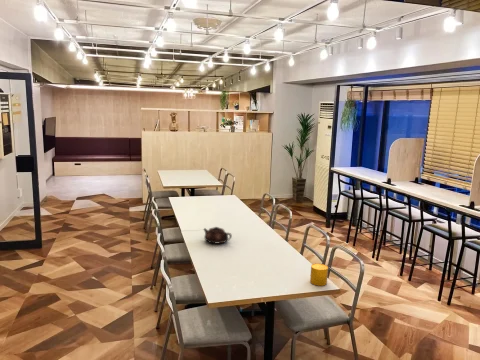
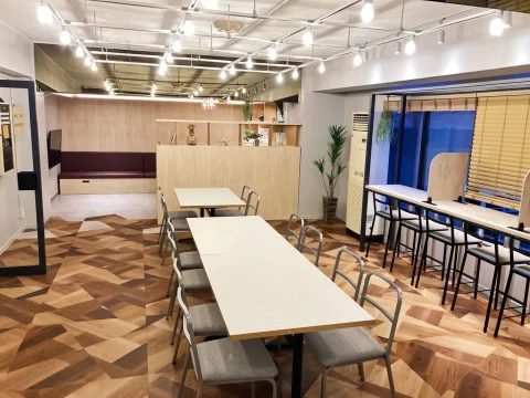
- cup (319, 274)
- teapot (216, 234)
